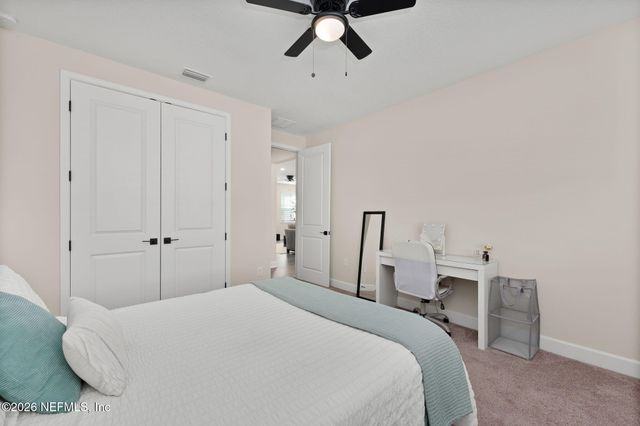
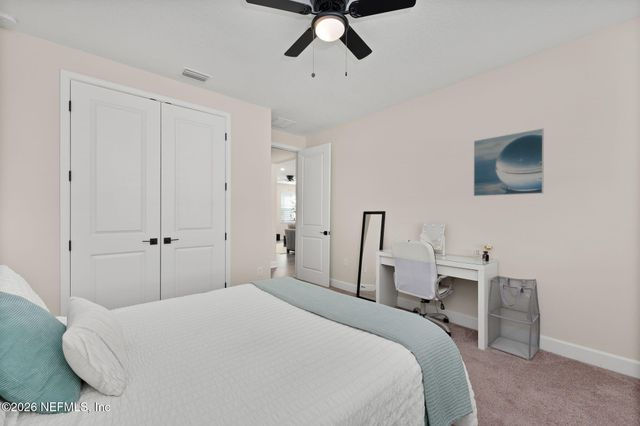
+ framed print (505, 165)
